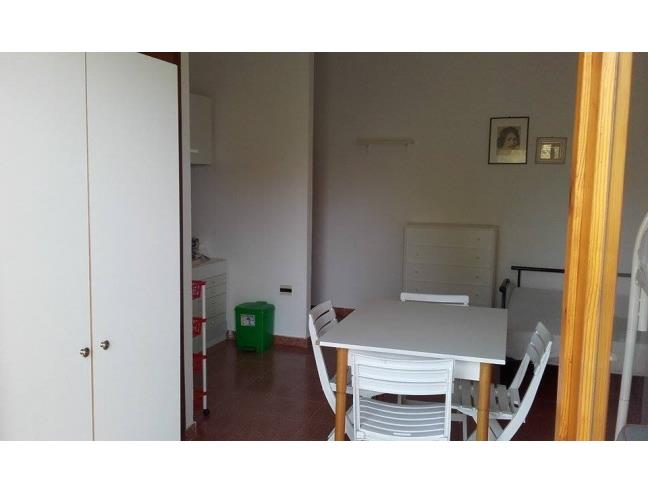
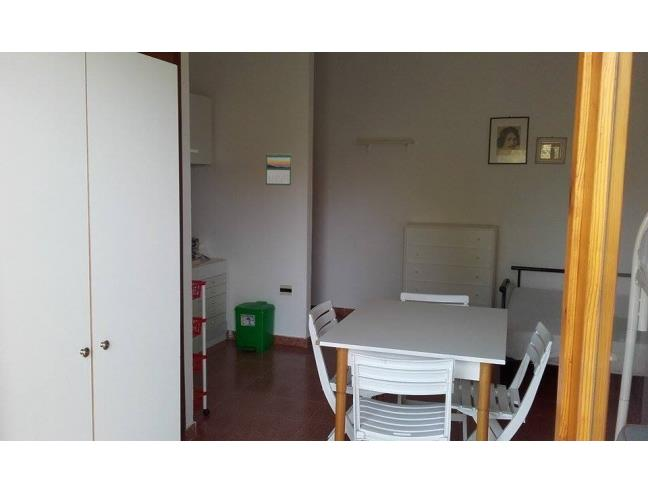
+ calendar (278, 169)
